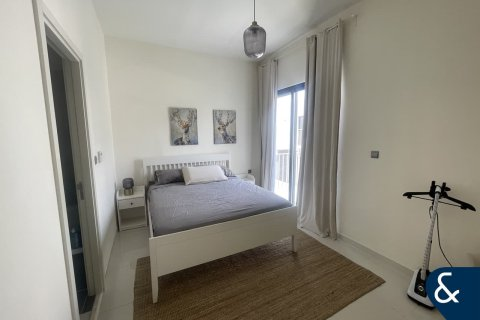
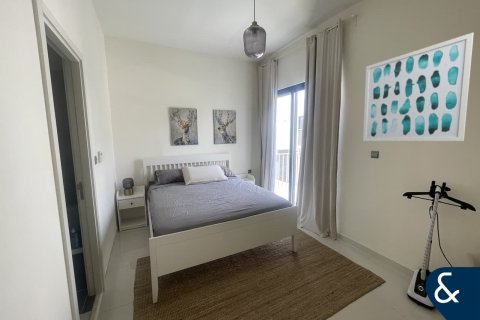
+ wall art (407, 97)
